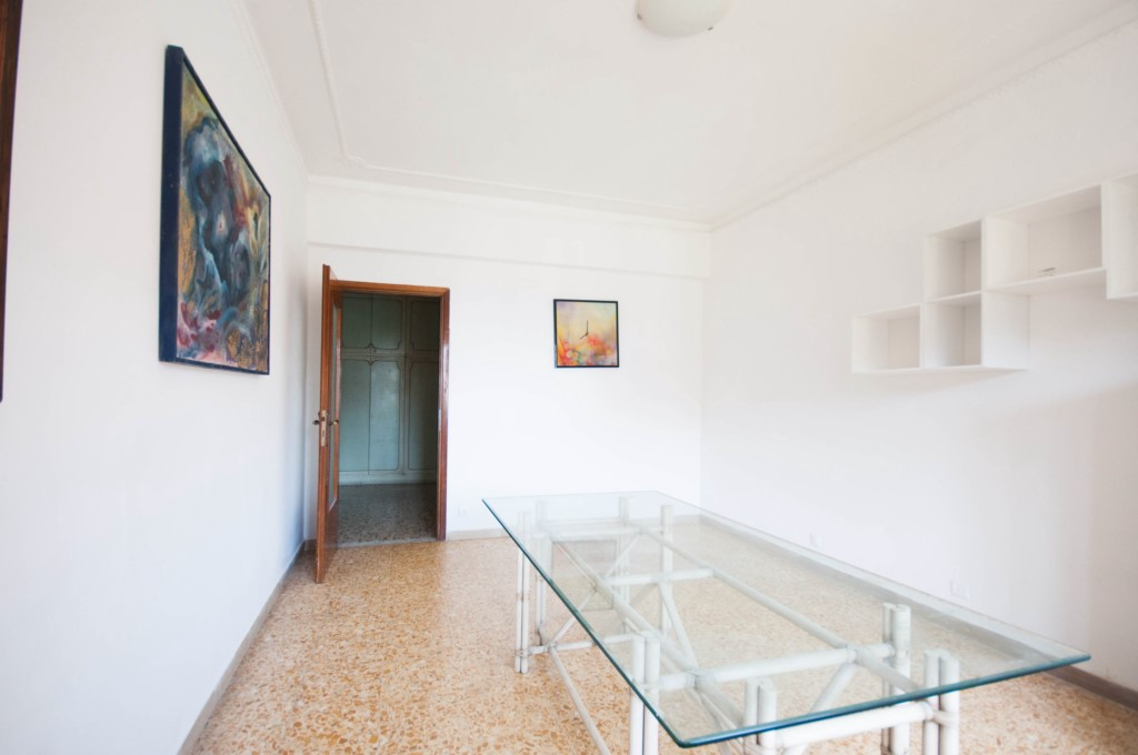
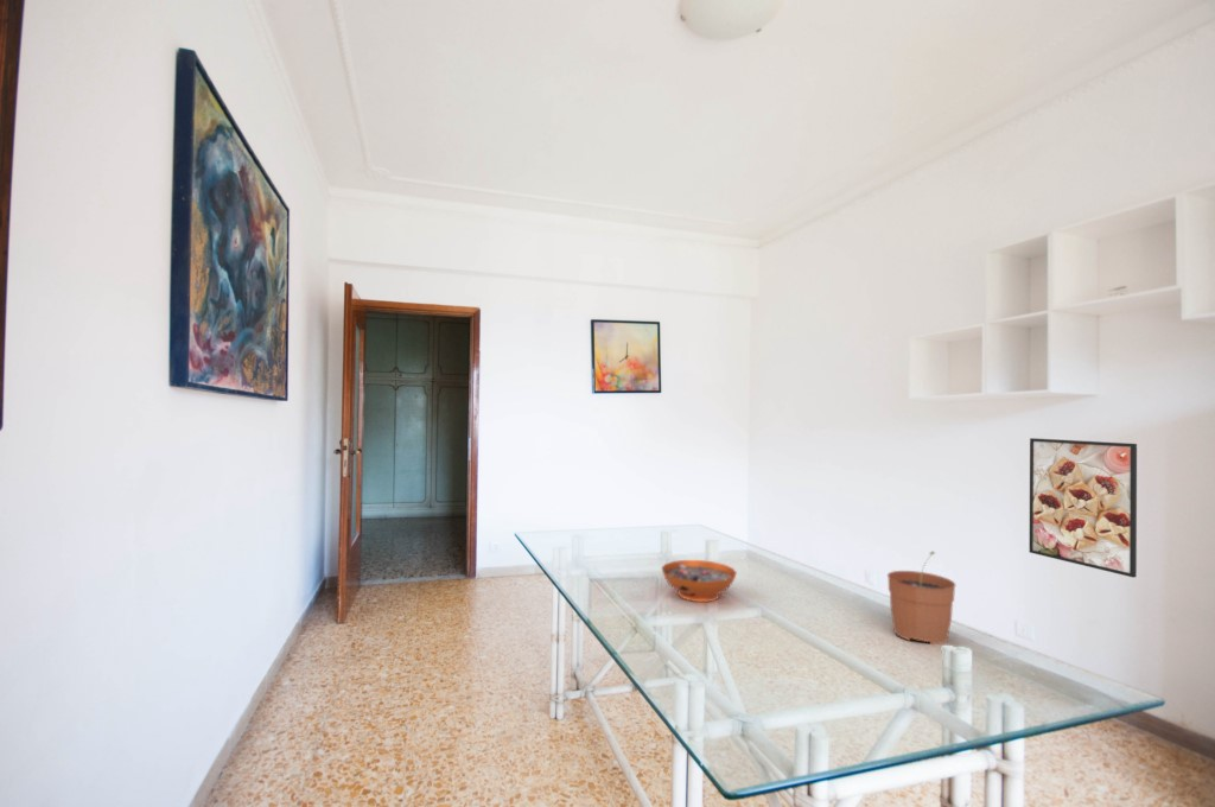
+ decorative bowl (698, 582)
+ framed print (1079, 502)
+ plant pot (920, 592)
